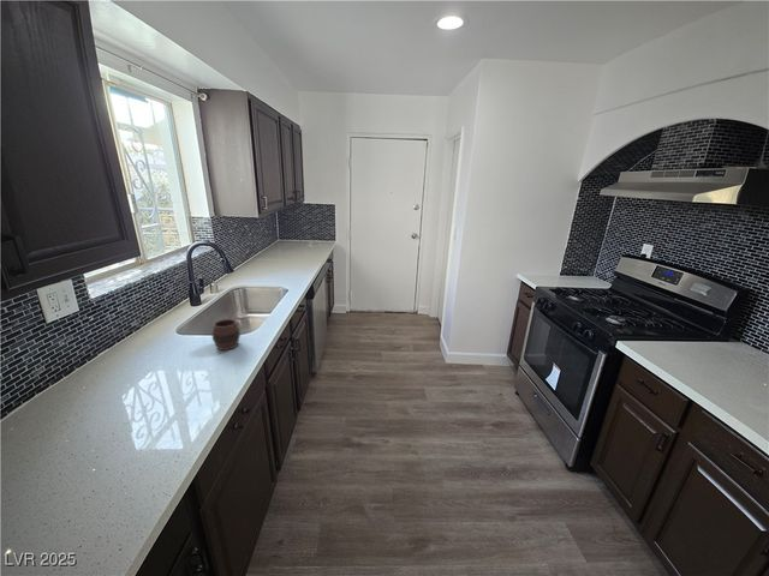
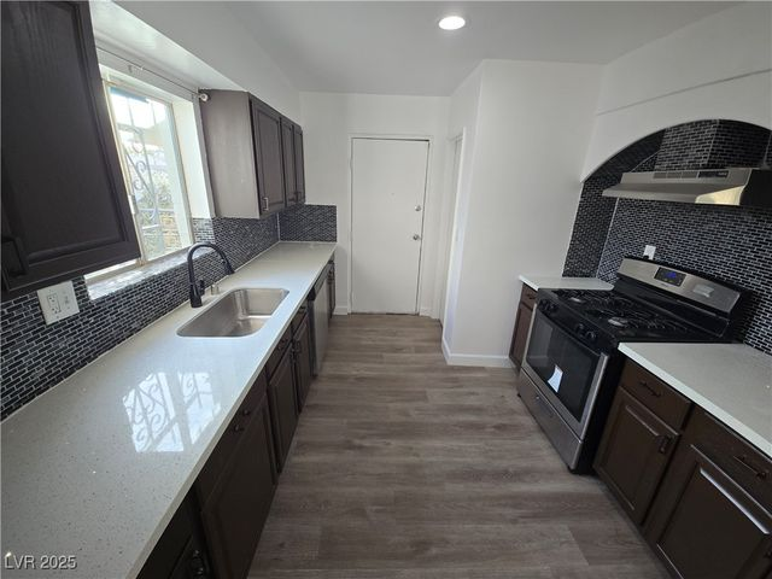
- cup (226, 334)
